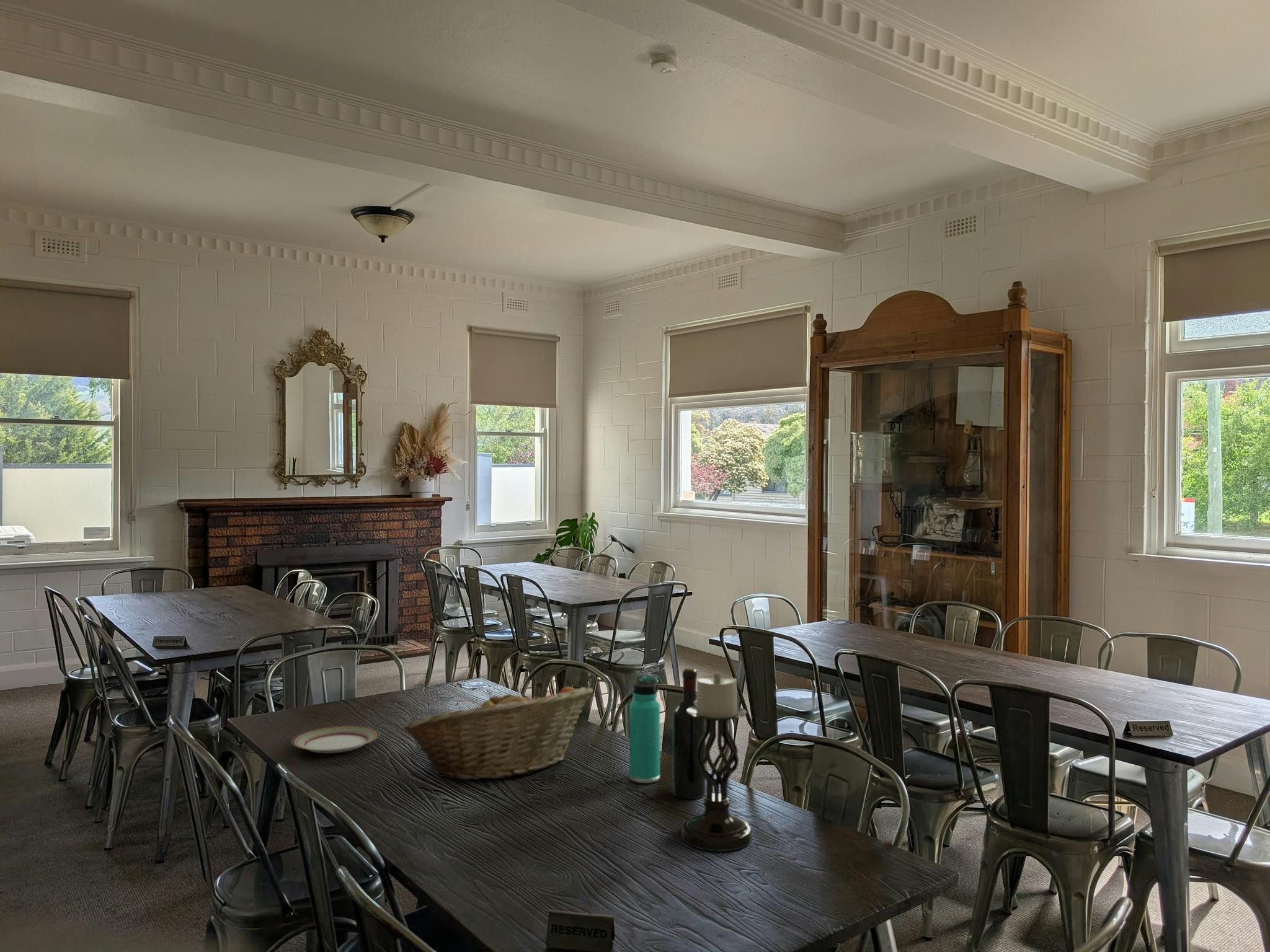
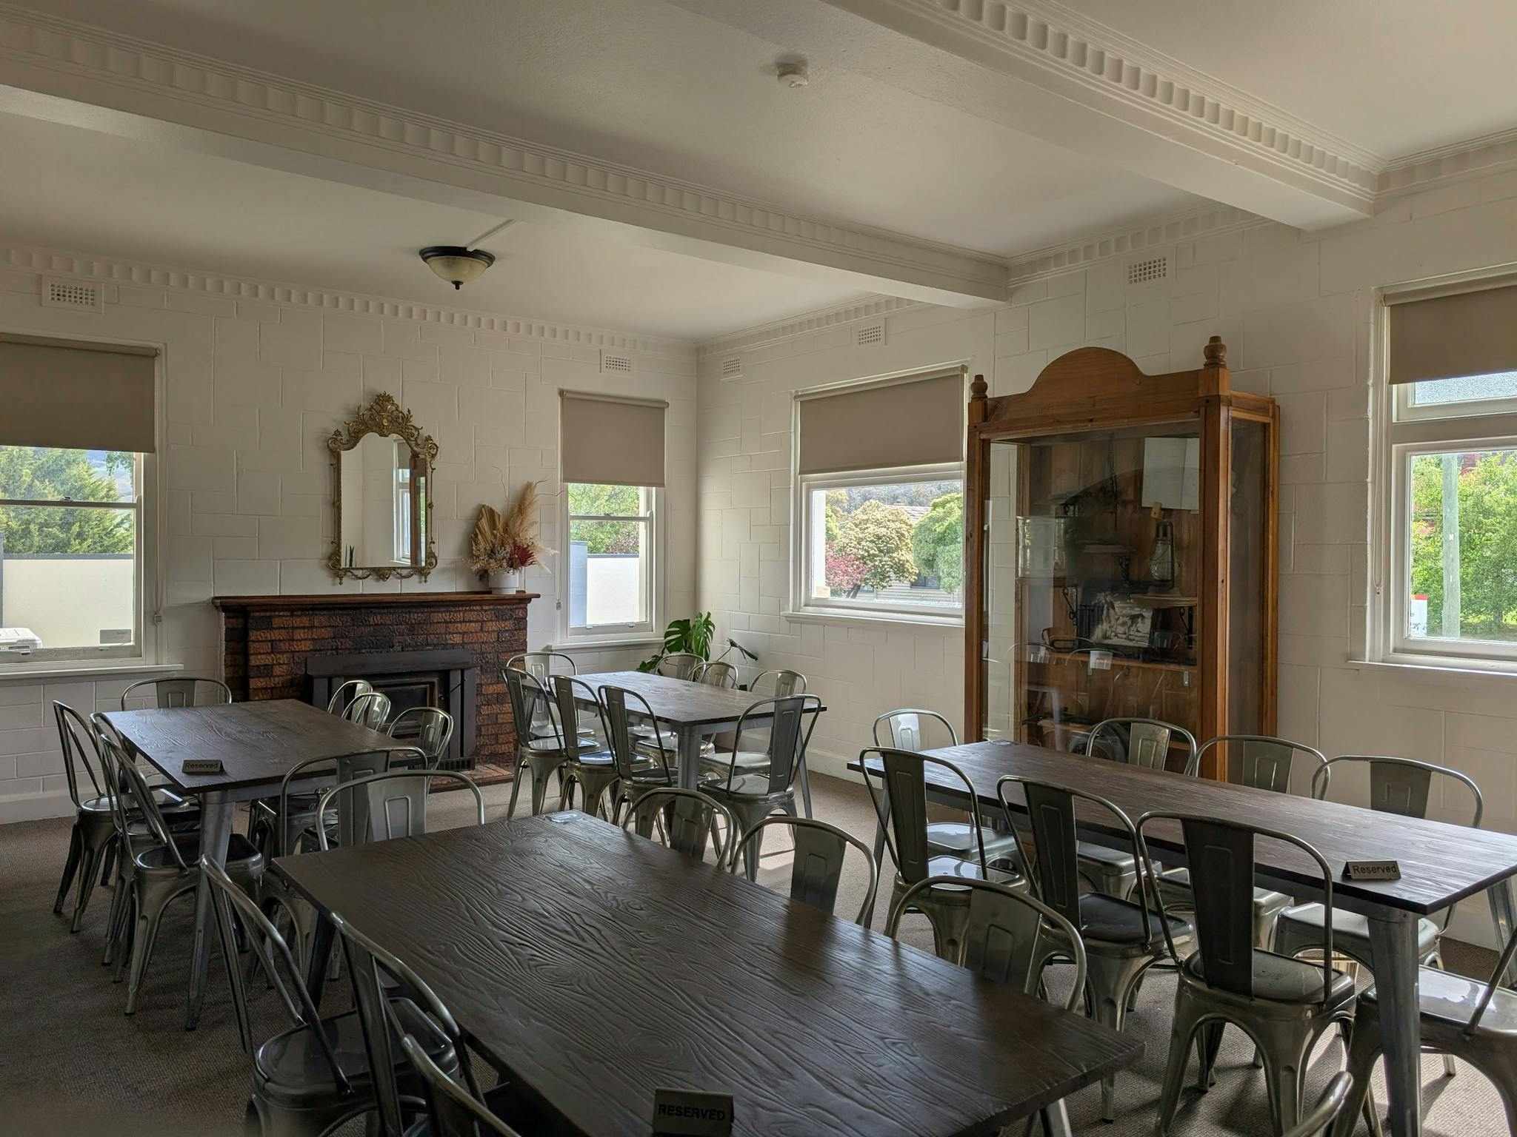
- fruit basket (502, 724)
- thermos bottle (644, 726)
- candle holder (718, 755)
- plate (336, 741)
- wine bottle (689, 731)
